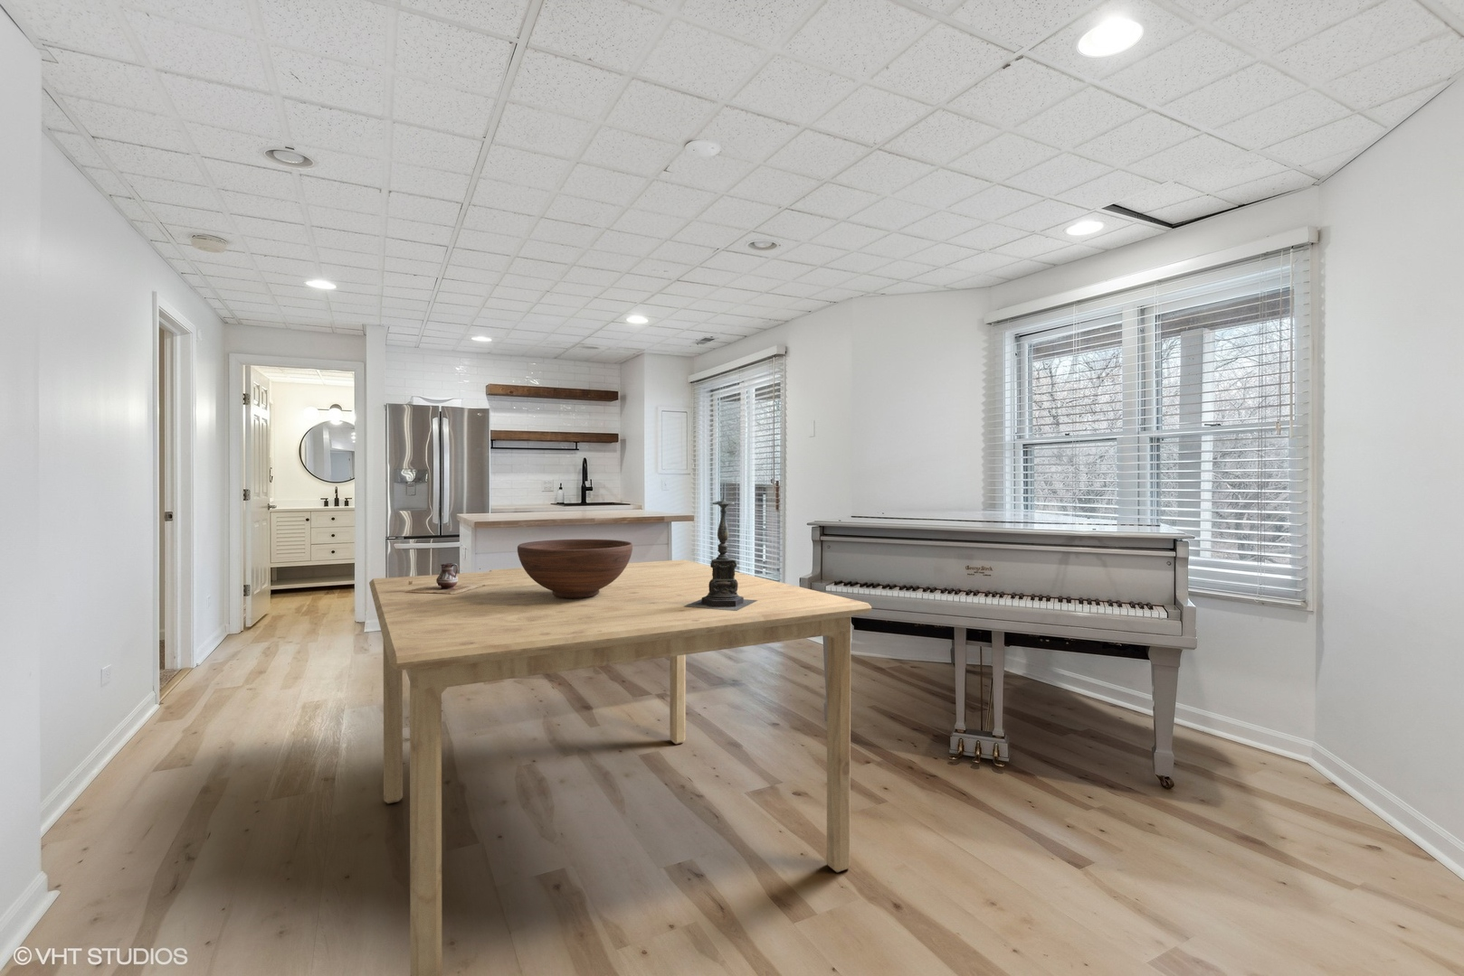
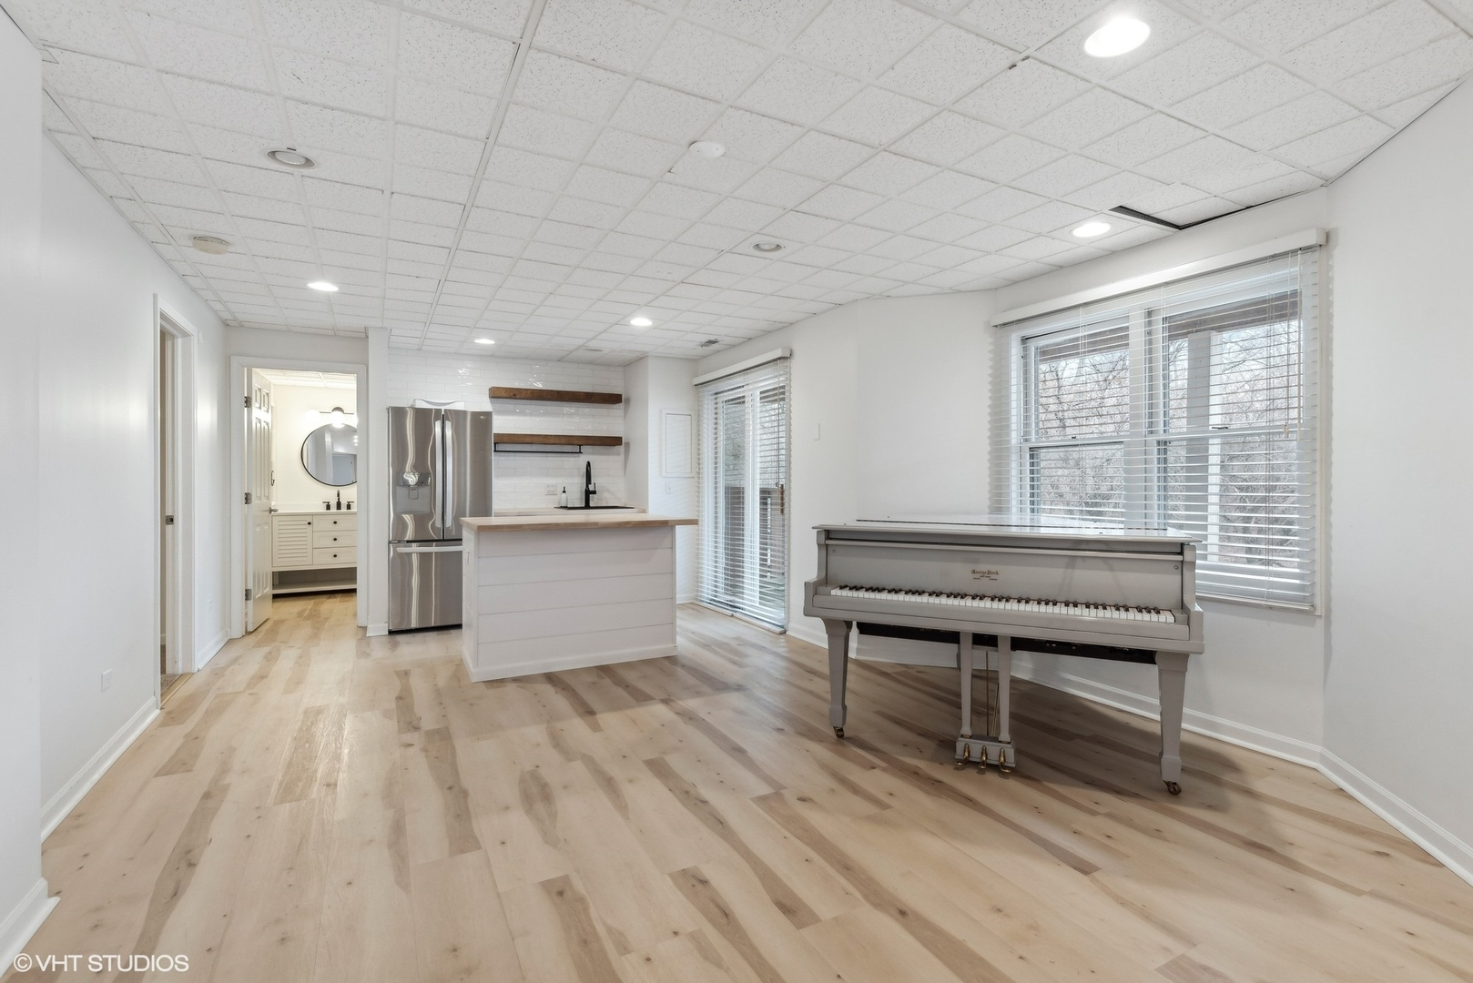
- fruit bowl (576, 569)
- candle holder (722, 544)
- dining table (578, 669)
- pitcher (446, 575)
